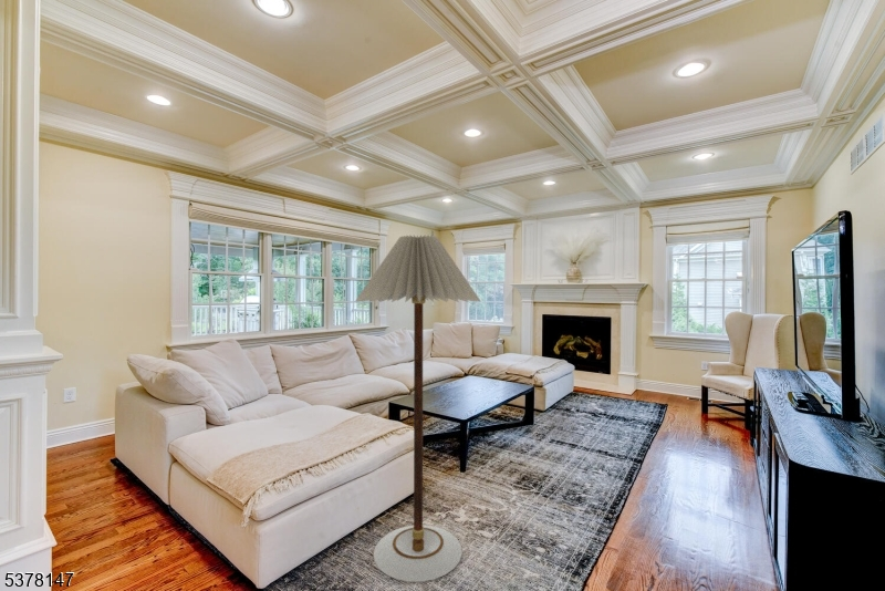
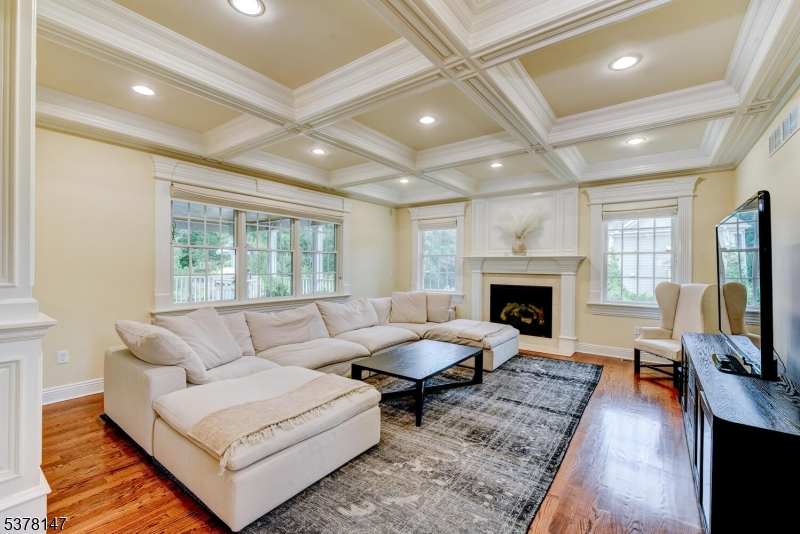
- floor lamp (418, 393)
